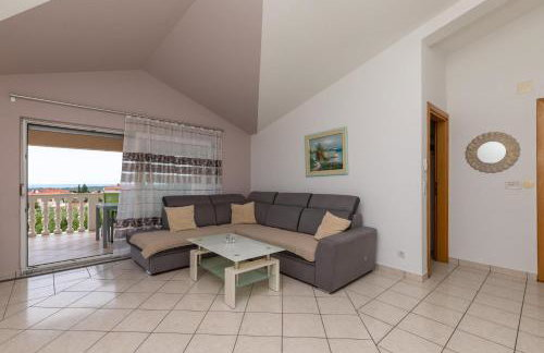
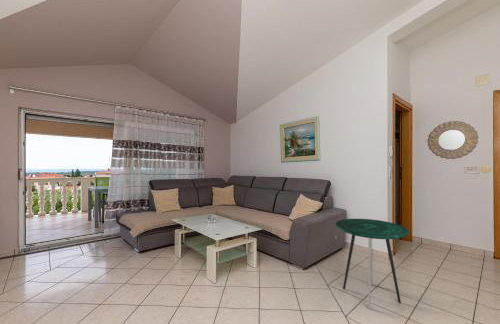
+ side table (370, 260)
